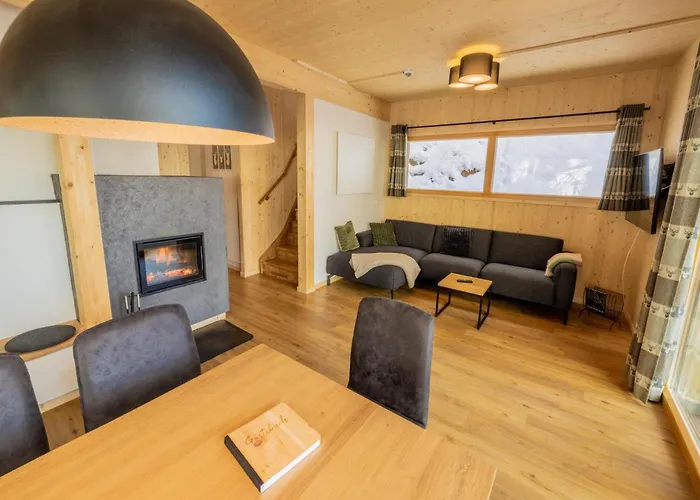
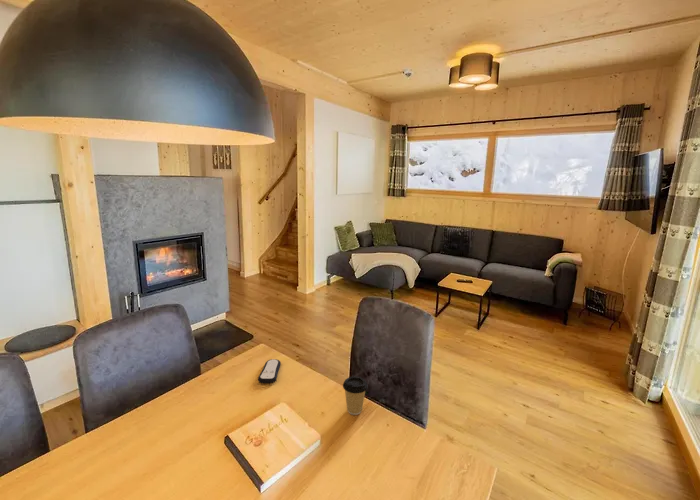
+ coffee cup (355, 395)
+ remote control (270, 370)
